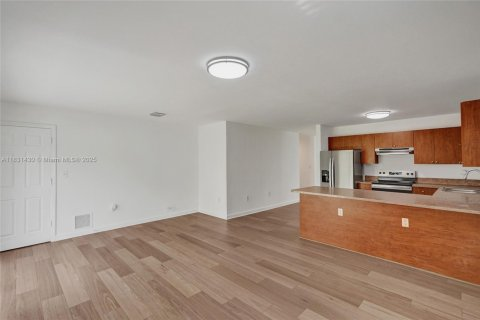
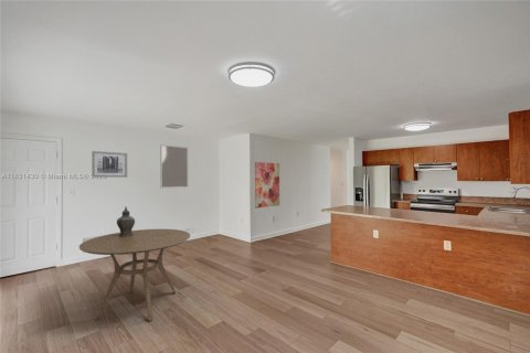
+ dining table (139, 271)
+ wall art (267, 184)
+ home mirror (174, 167)
+ wall art (110, 164)
+ decorative urn (126, 221)
